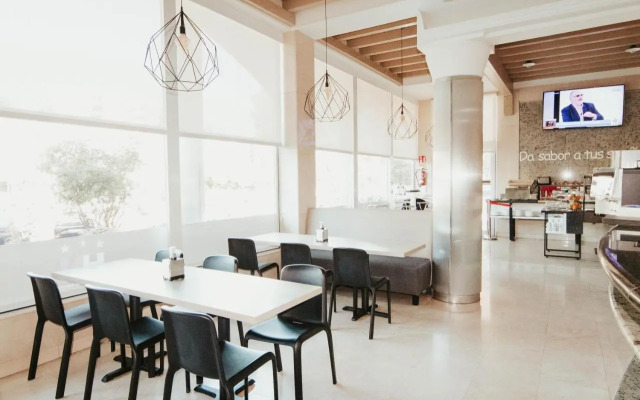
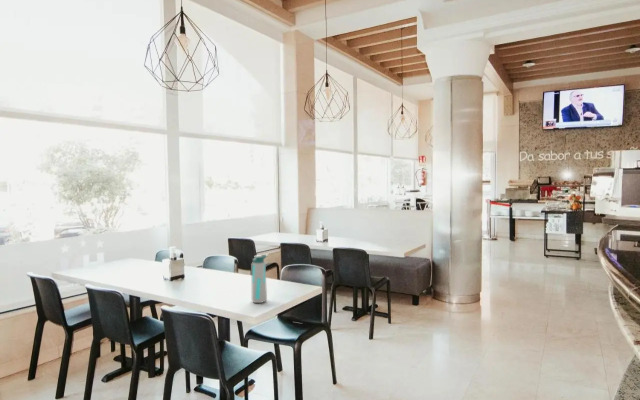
+ water bottle (260, 278)
